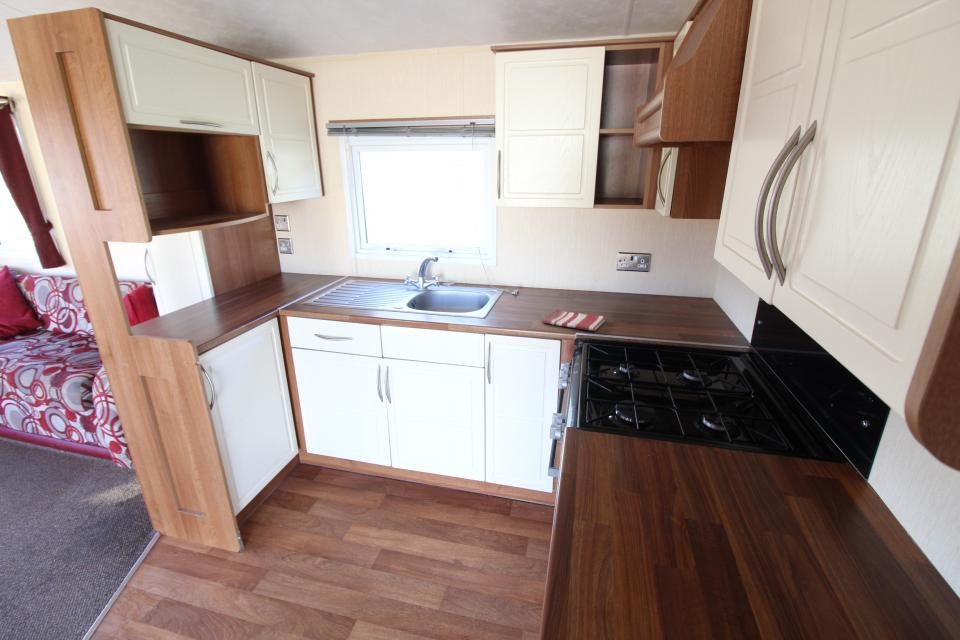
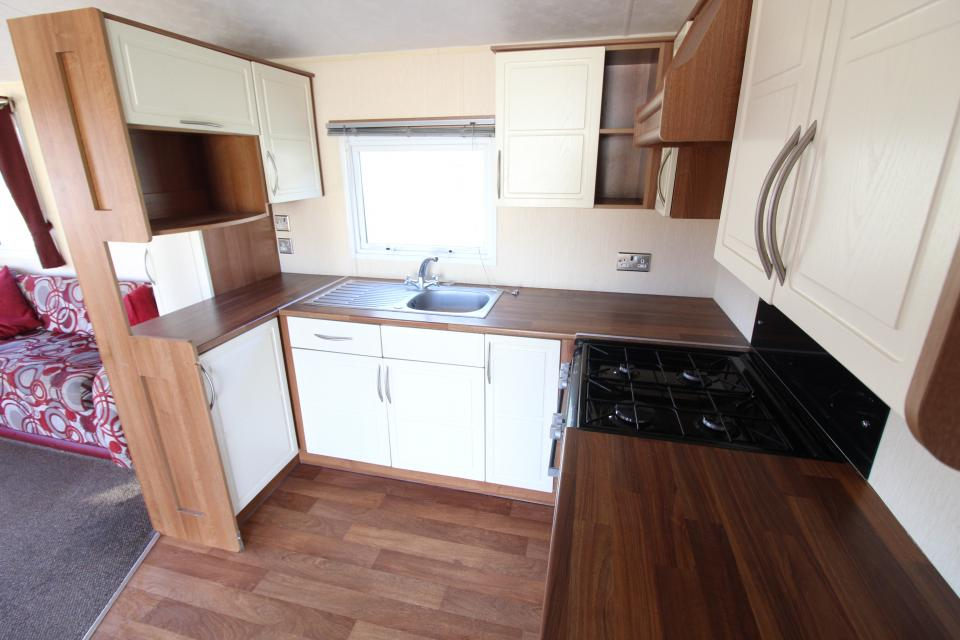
- dish towel (573, 319)
